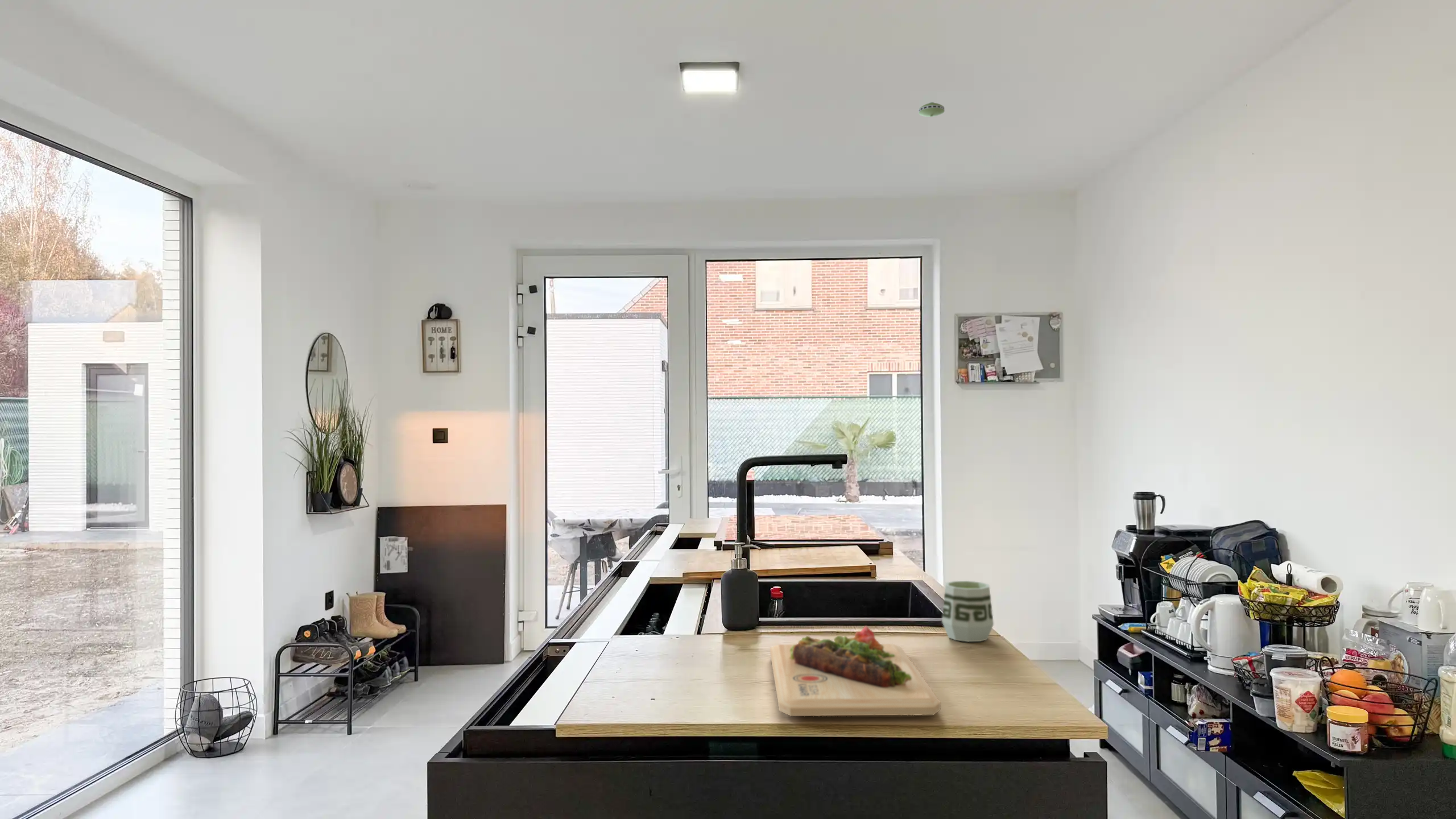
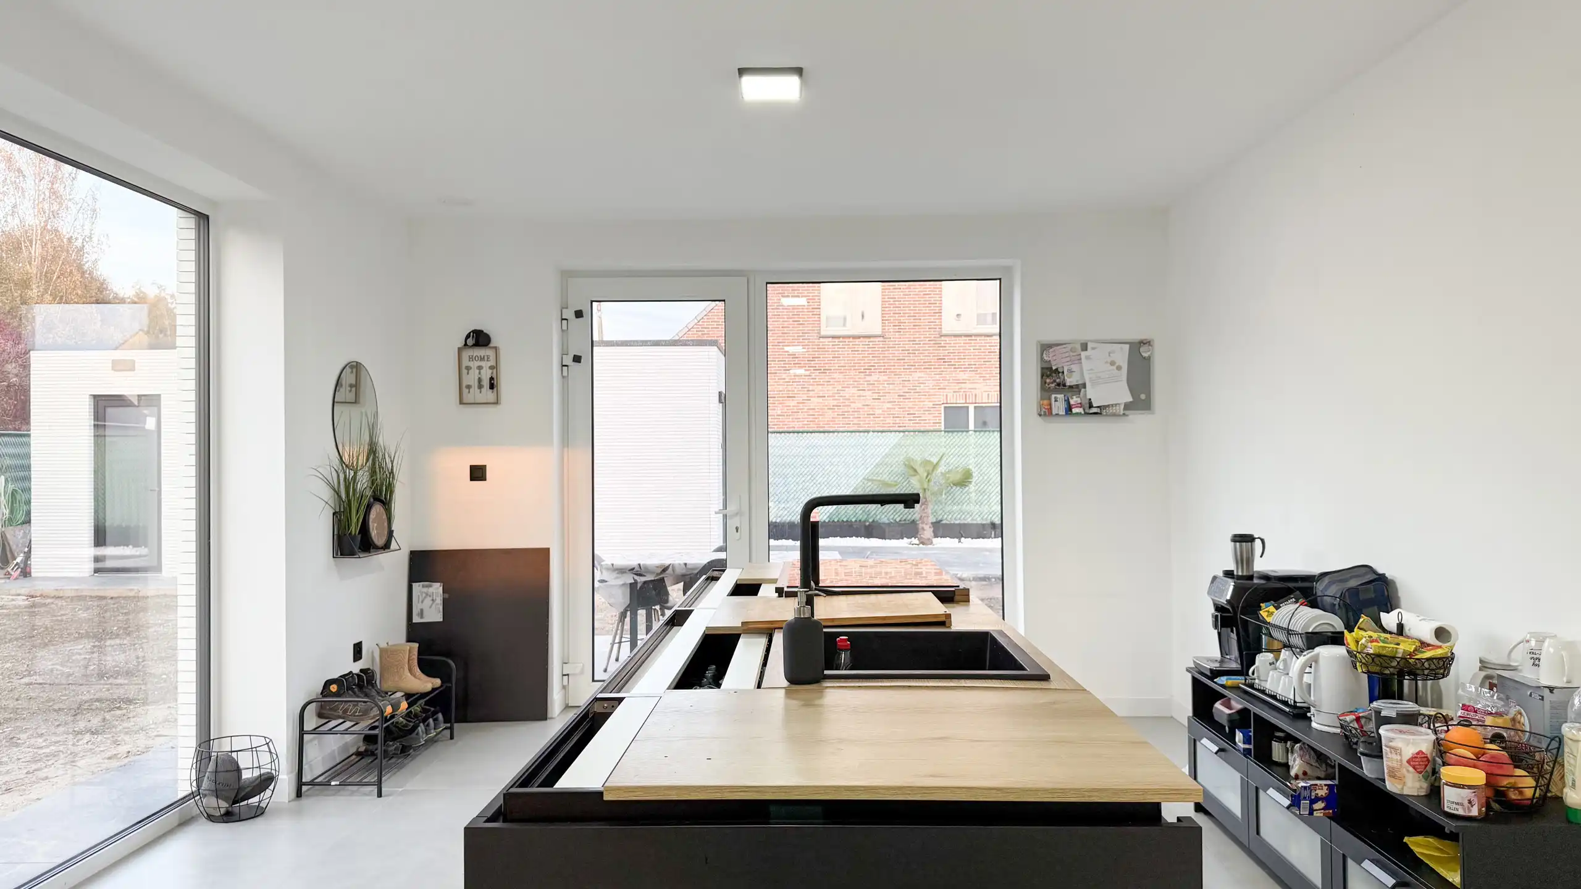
- smoke detector (931, 109)
- cup (967, 611)
- cutting board (846, 659)
